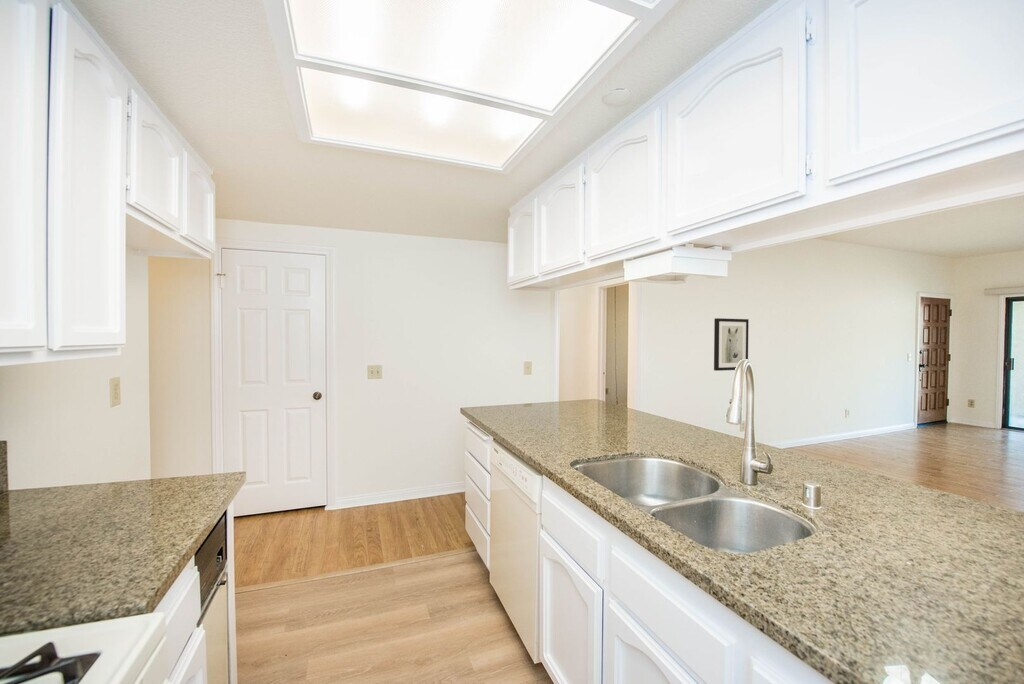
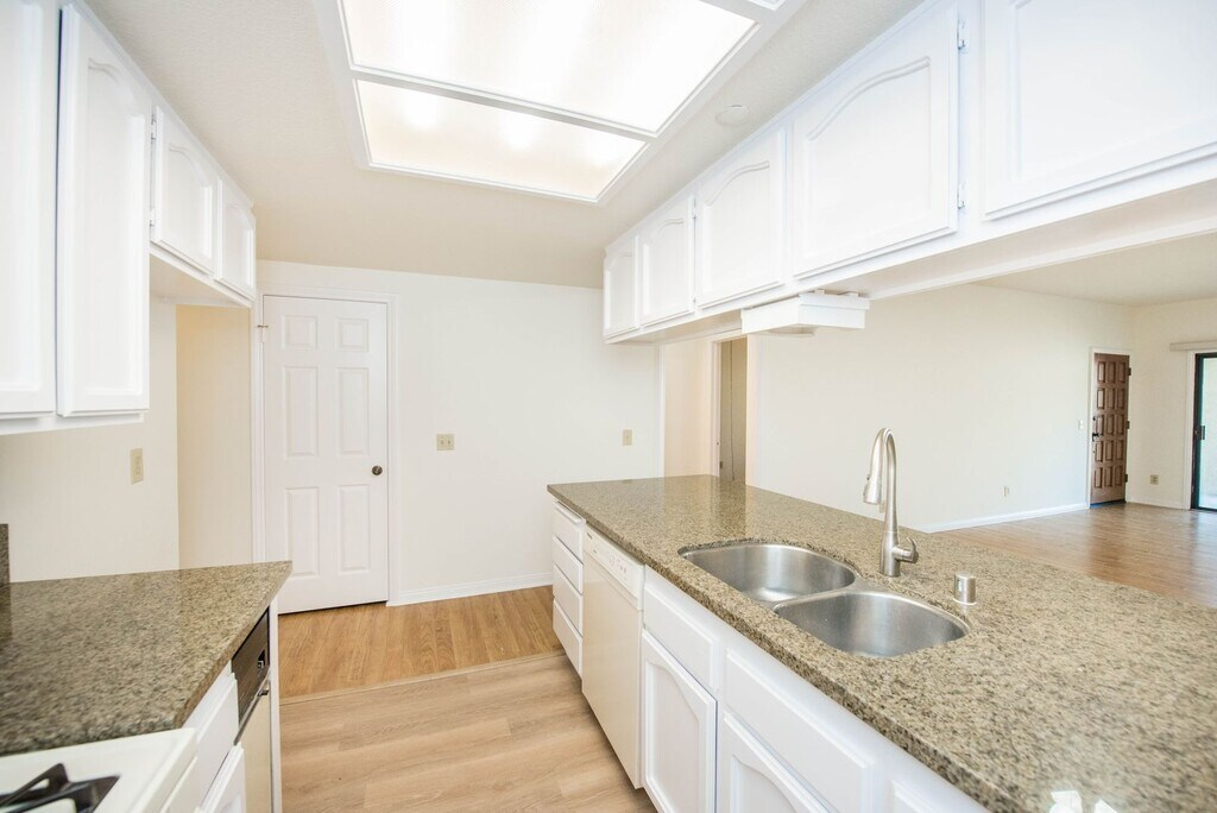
- wall art (731, 344)
